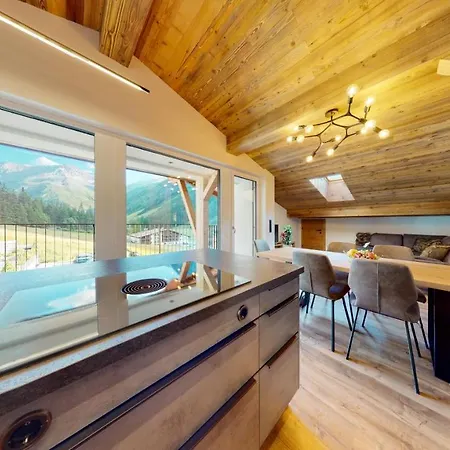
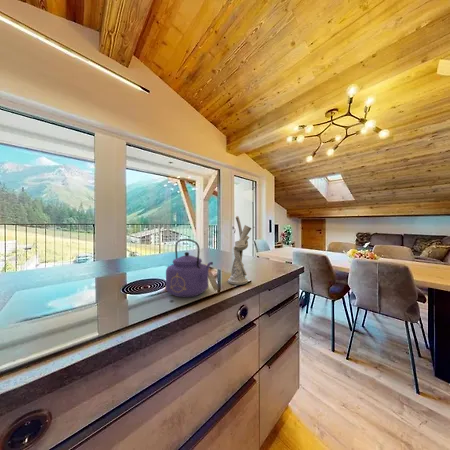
+ kettle (191, 266)
+ utensil holder (238, 249)
